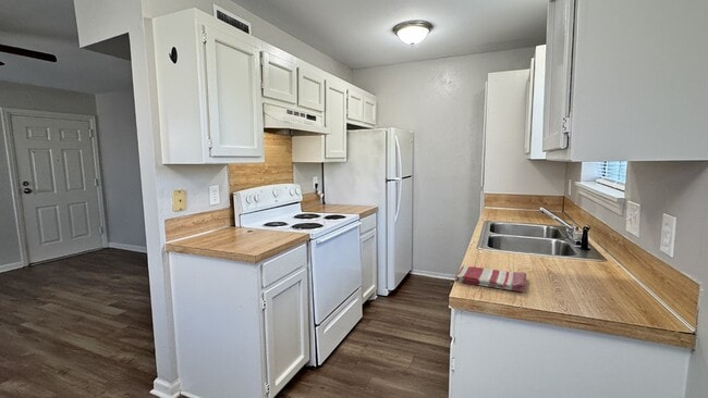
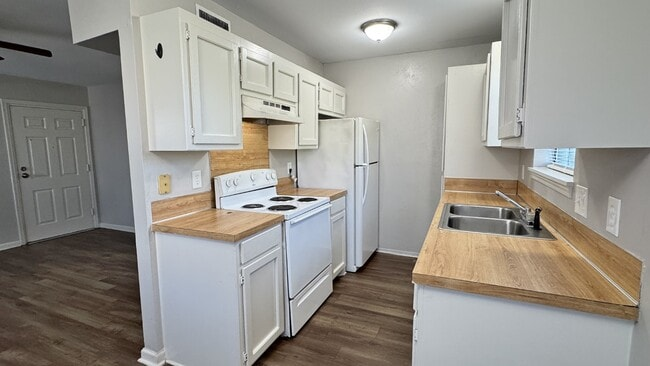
- dish towel (490, 276)
